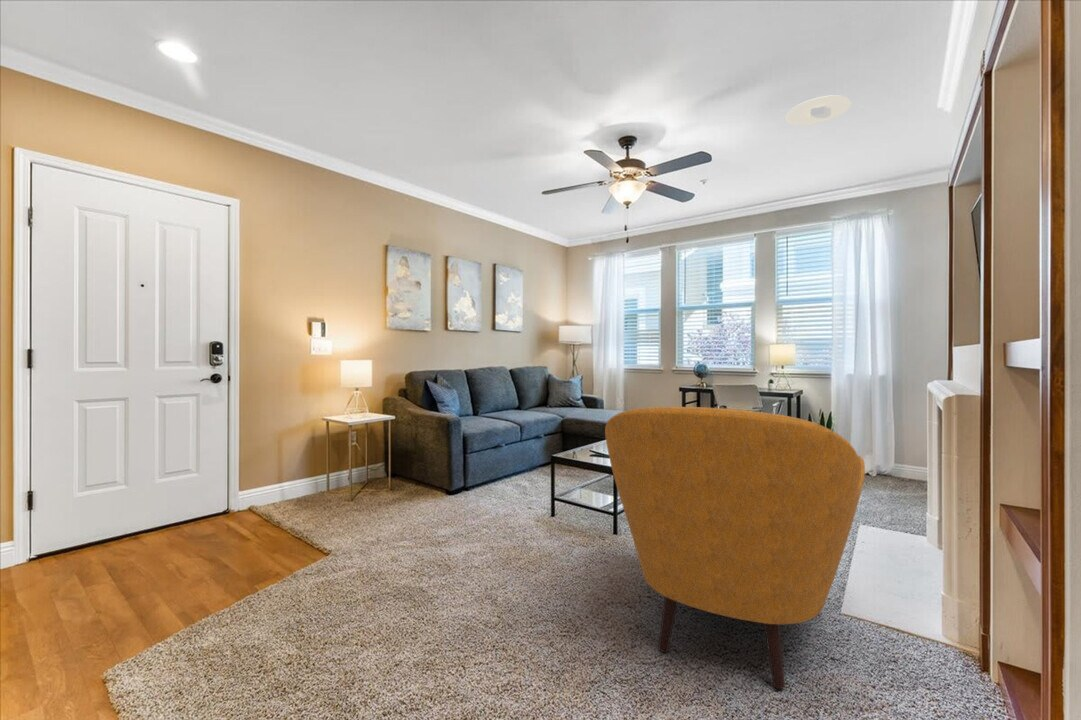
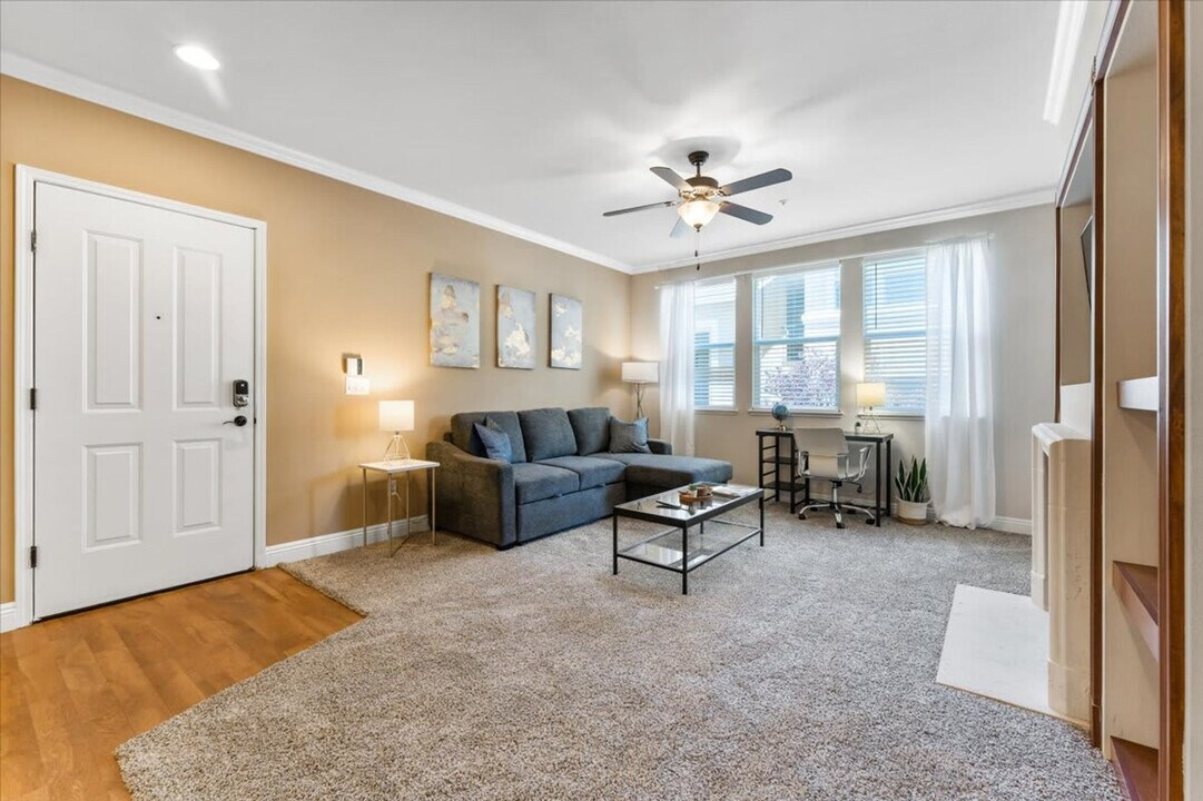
- armchair (727, 517)
- recessed light (817, 108)
